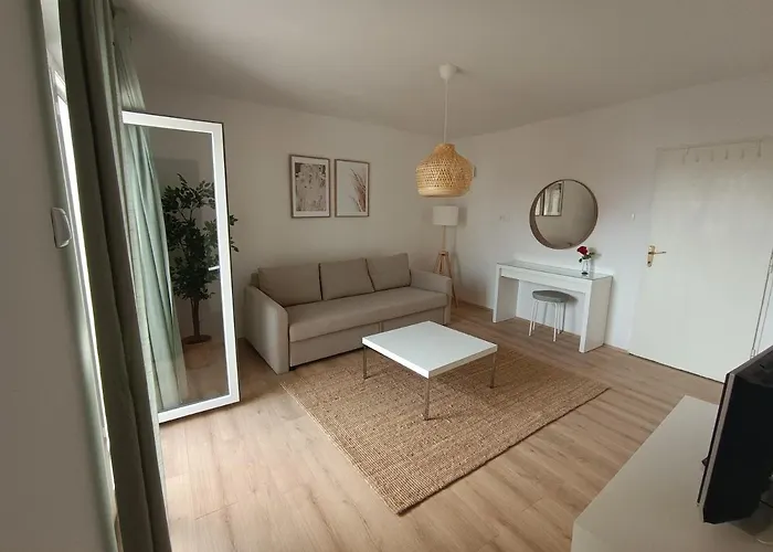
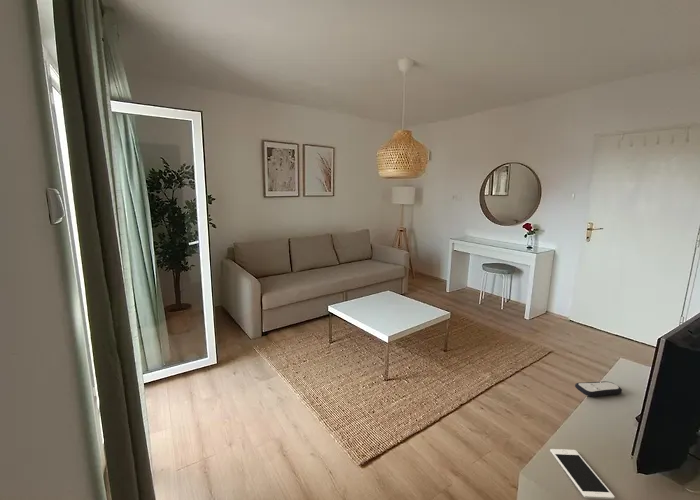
+ remote control (599, 388)
+ cell phone (579, 471)
